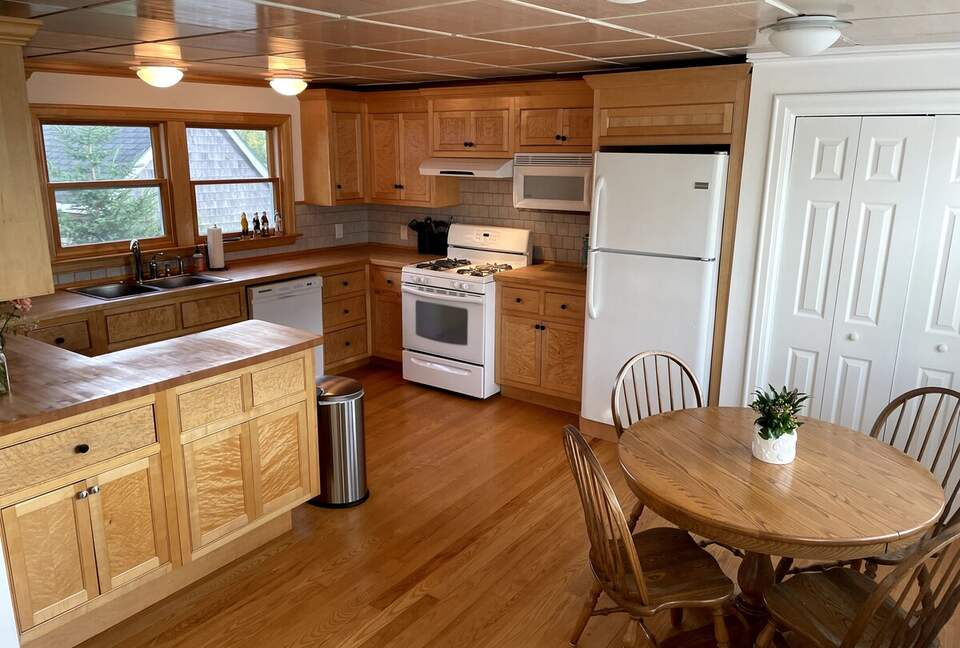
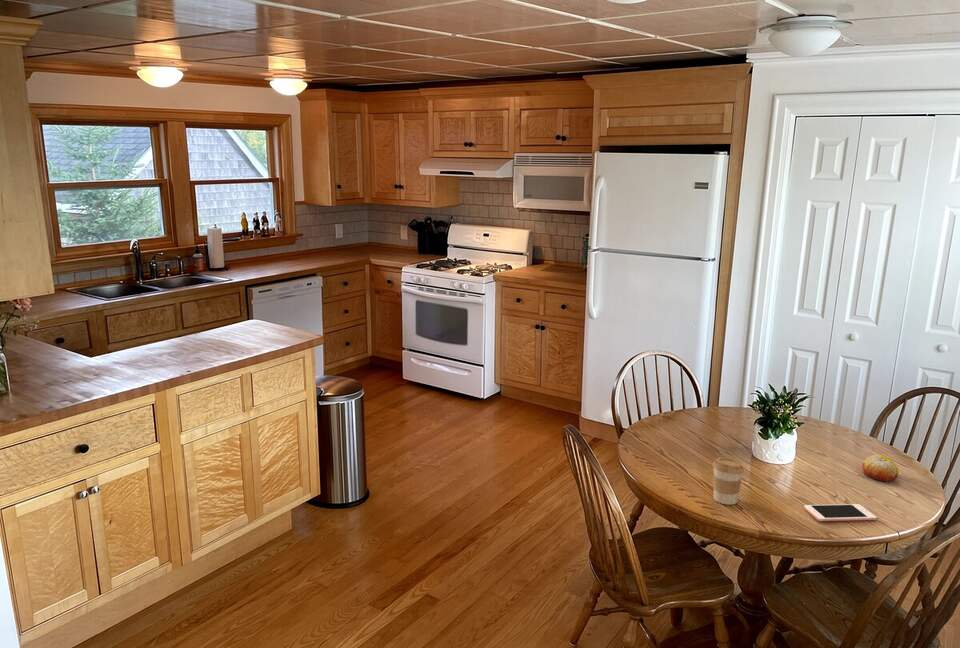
+ cell phone (839, 512)
+ fruit (879, 466)
+ coffee cup (727, 480)
